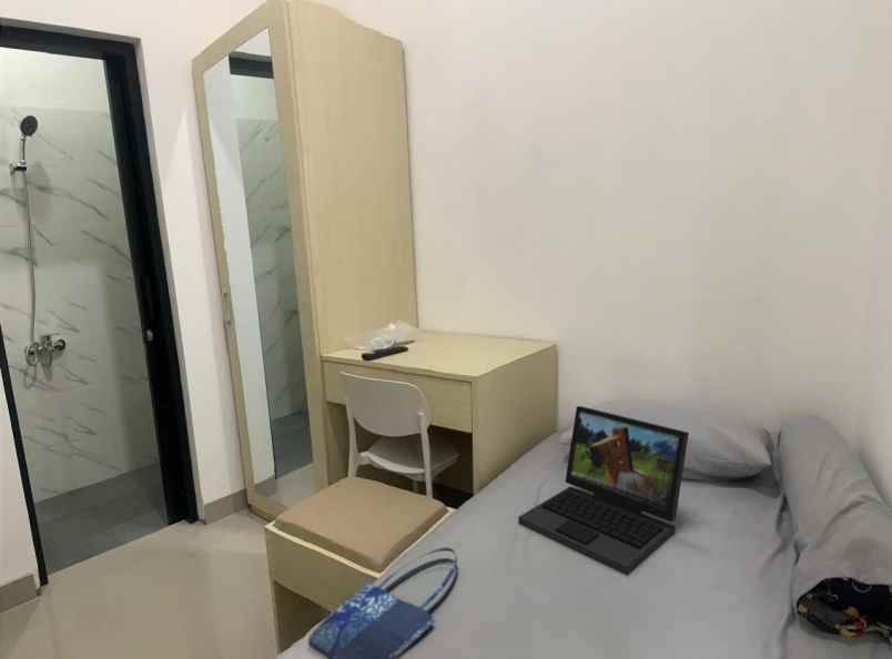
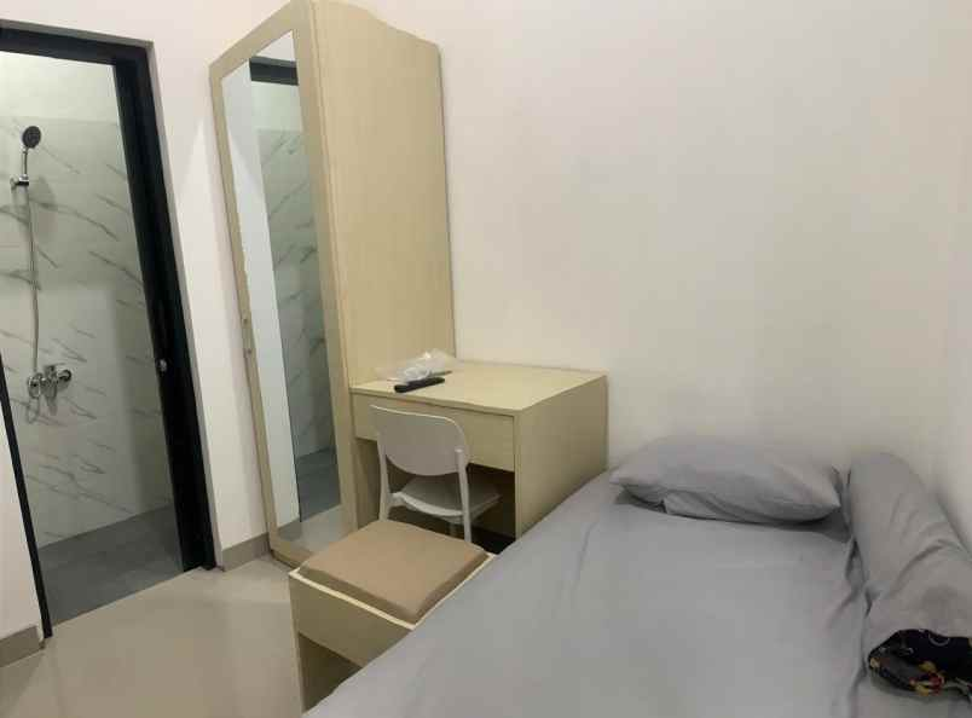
- shopping bag (399, 599)
- laptop (600, 478)
